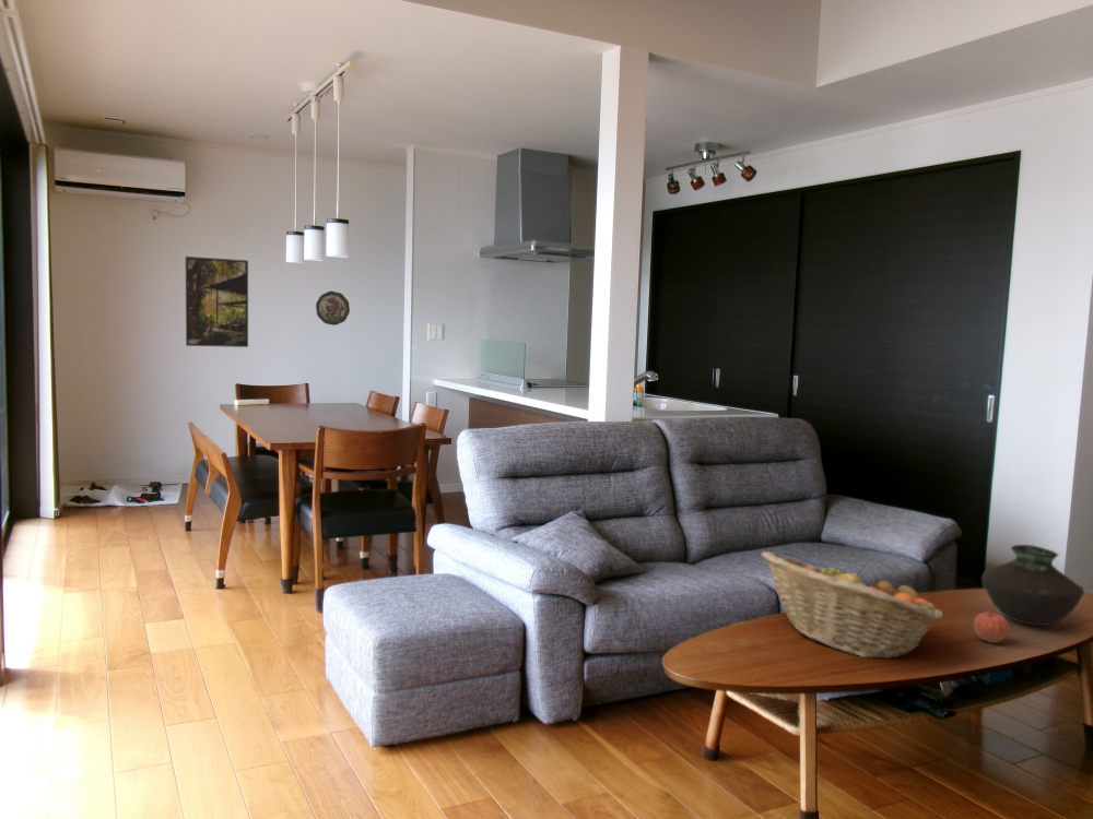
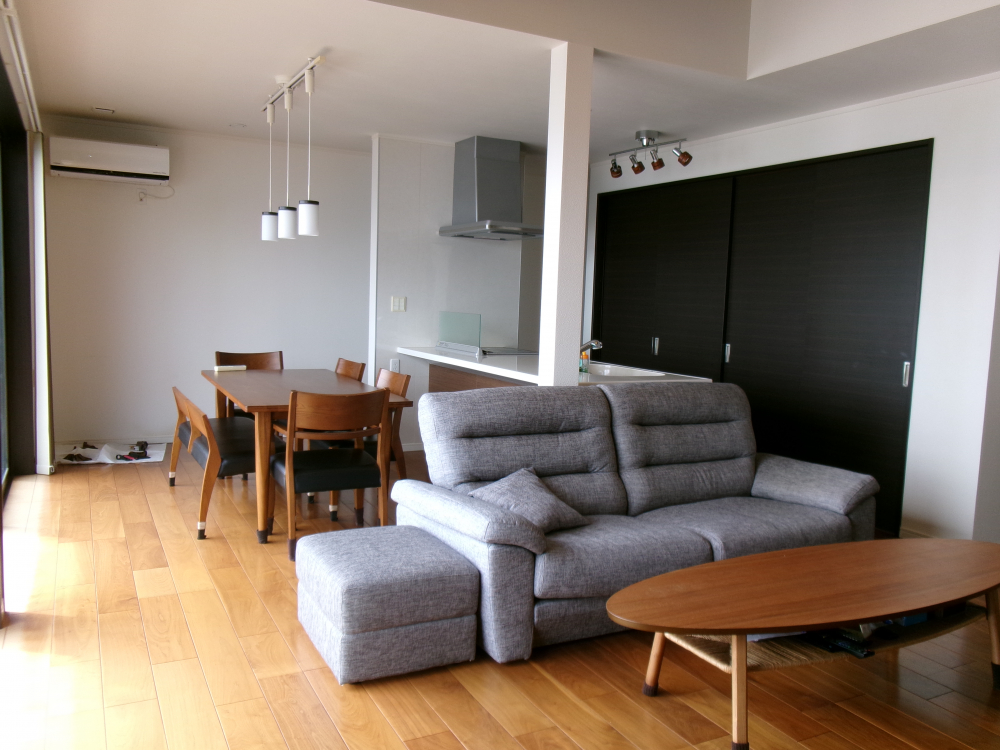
- apple (990, 626)
- fruit basket (846, 596)
- decorative plate (332, 308)
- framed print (216, 302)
- vase (1031, 585)
